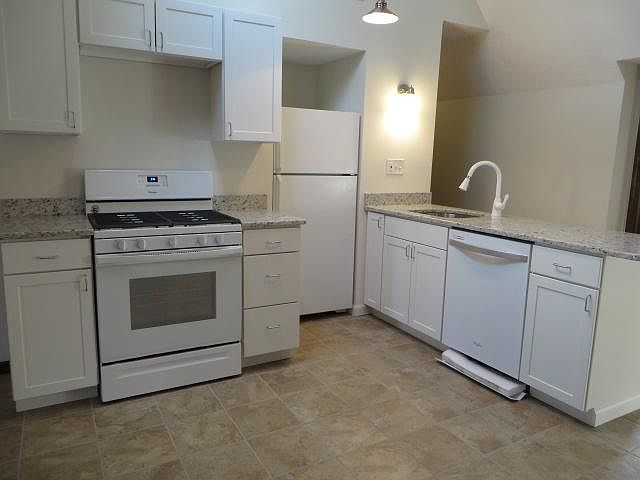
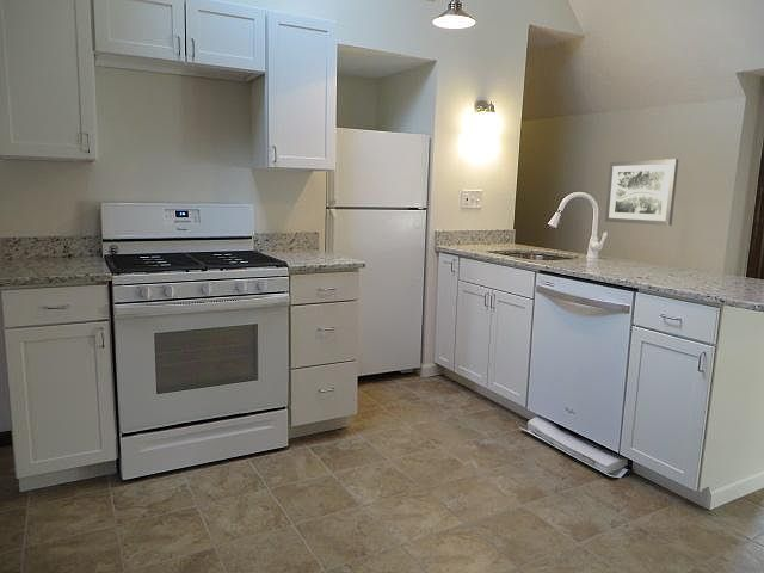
+ wall art (639, 192)
